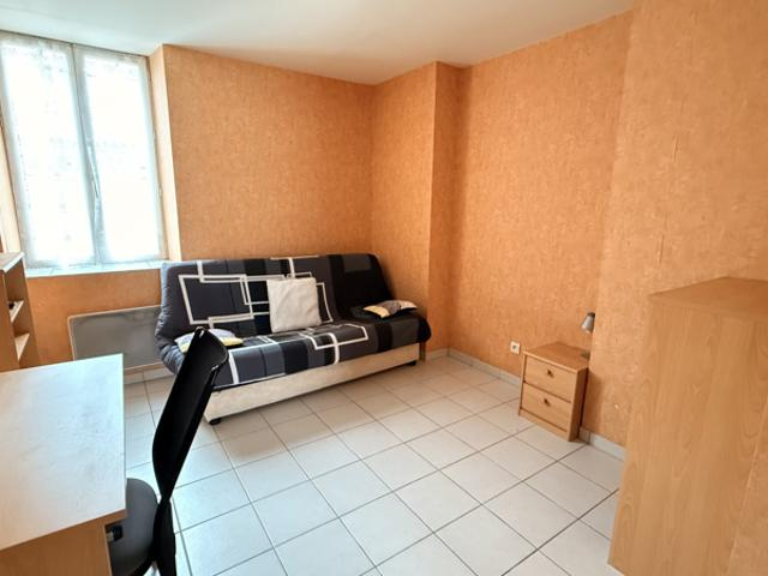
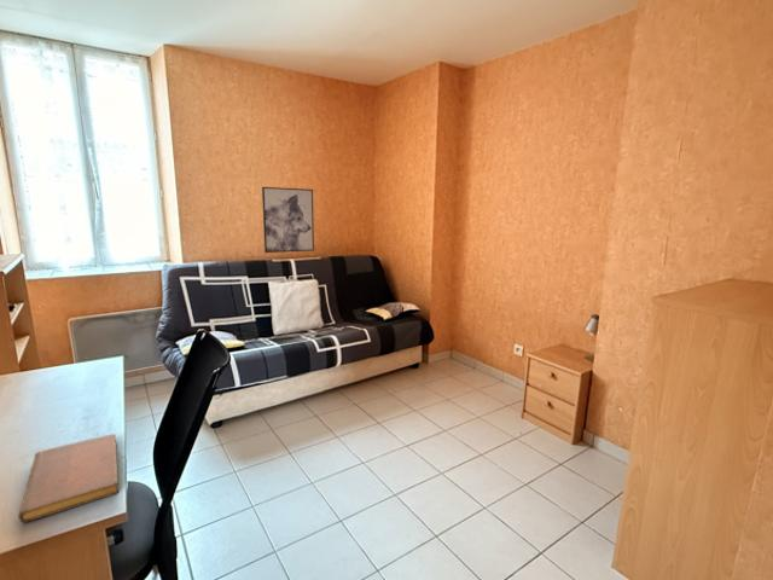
+ notebook (74, 471)
+ wall art (289, 220)
